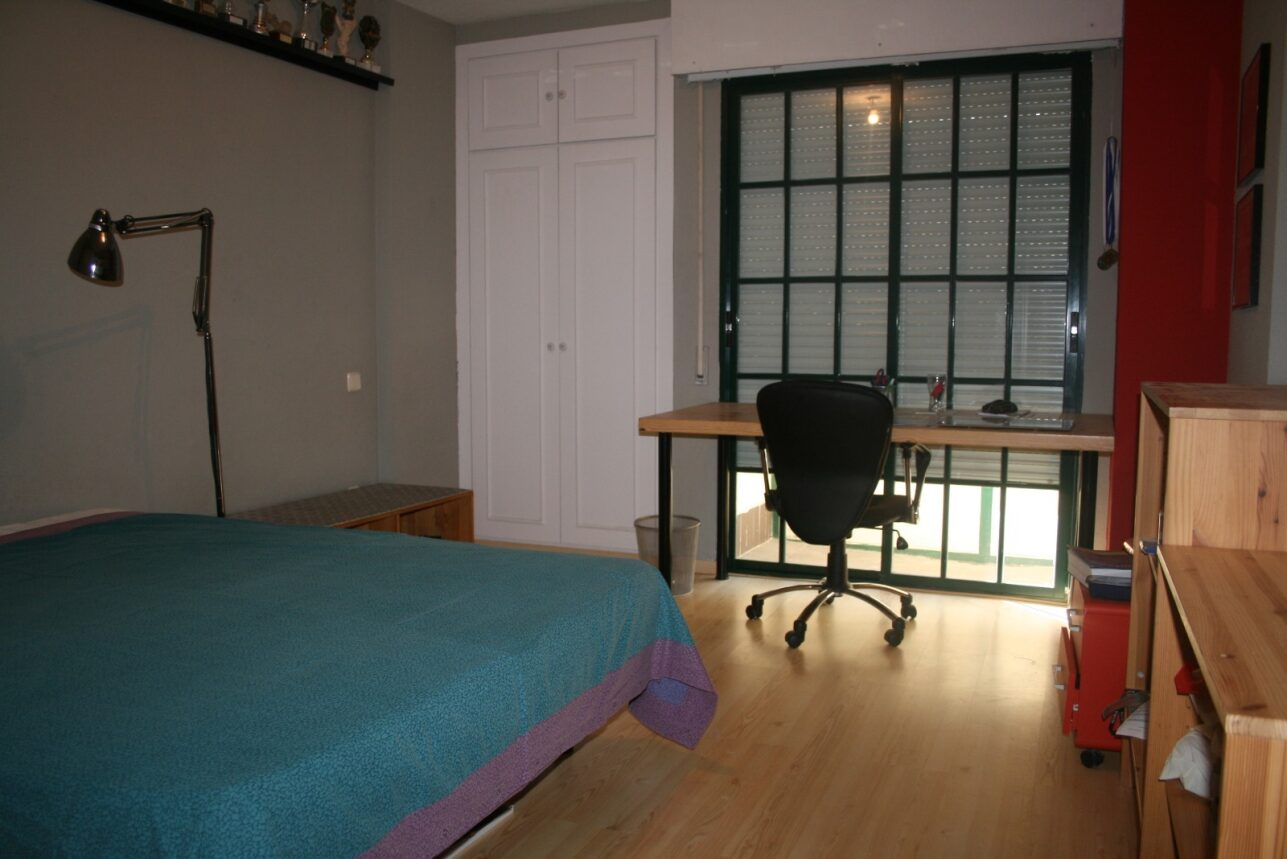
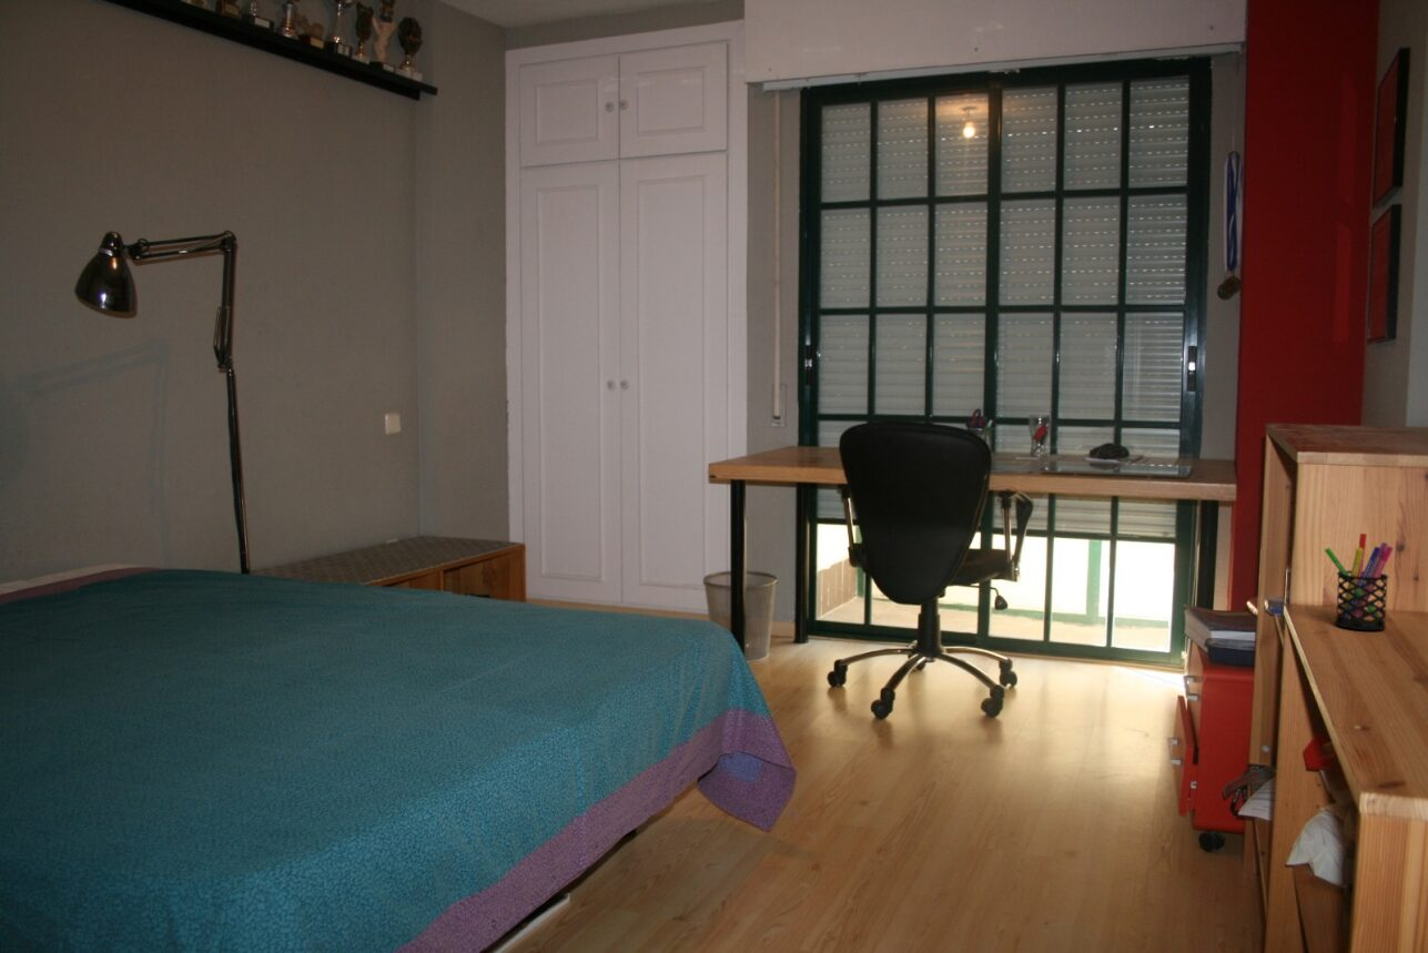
+ pen holder (1356, 579)
